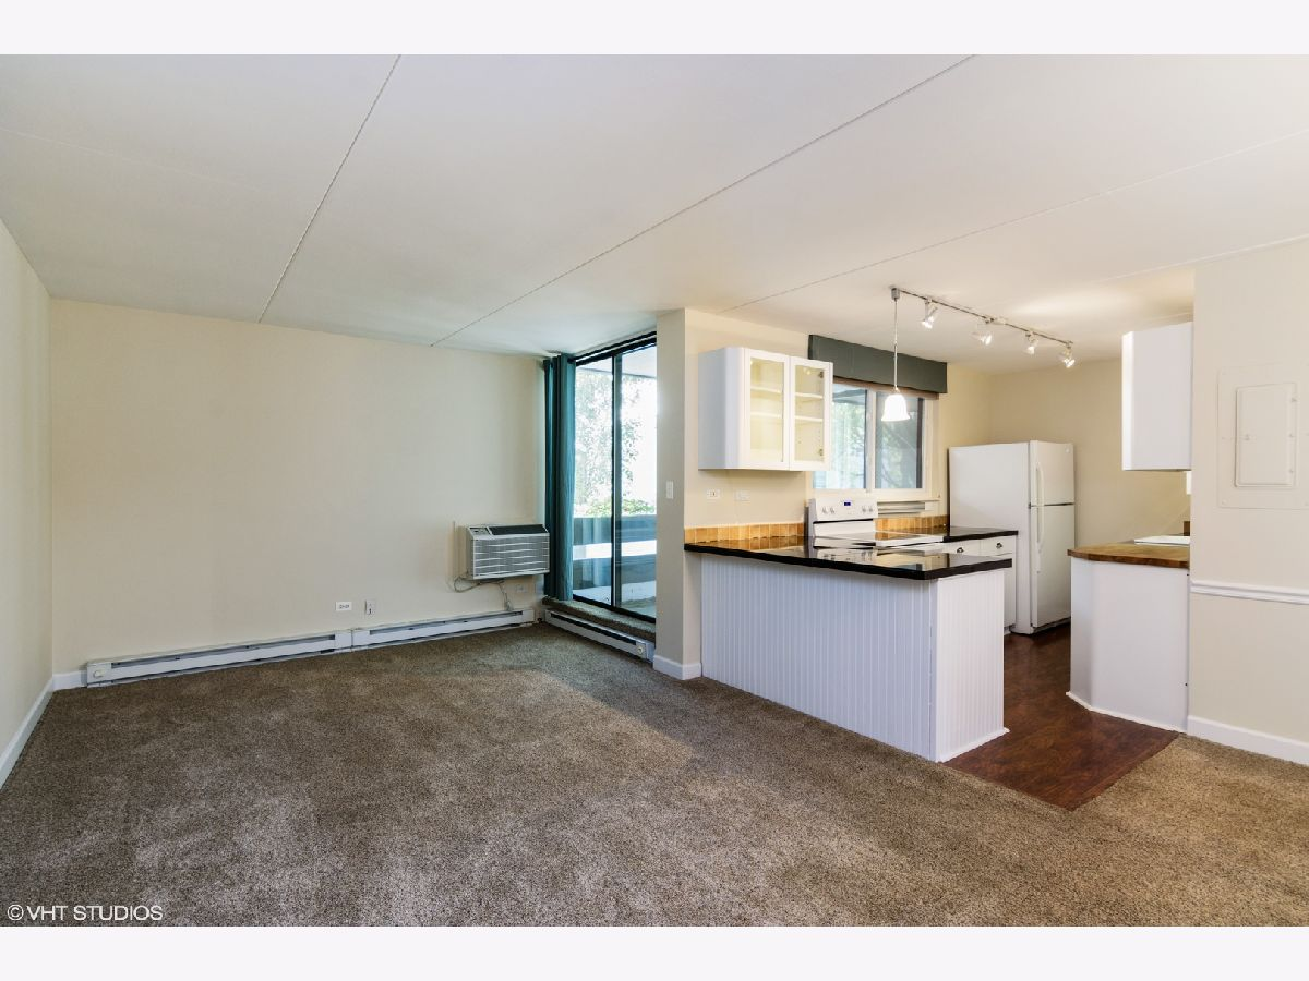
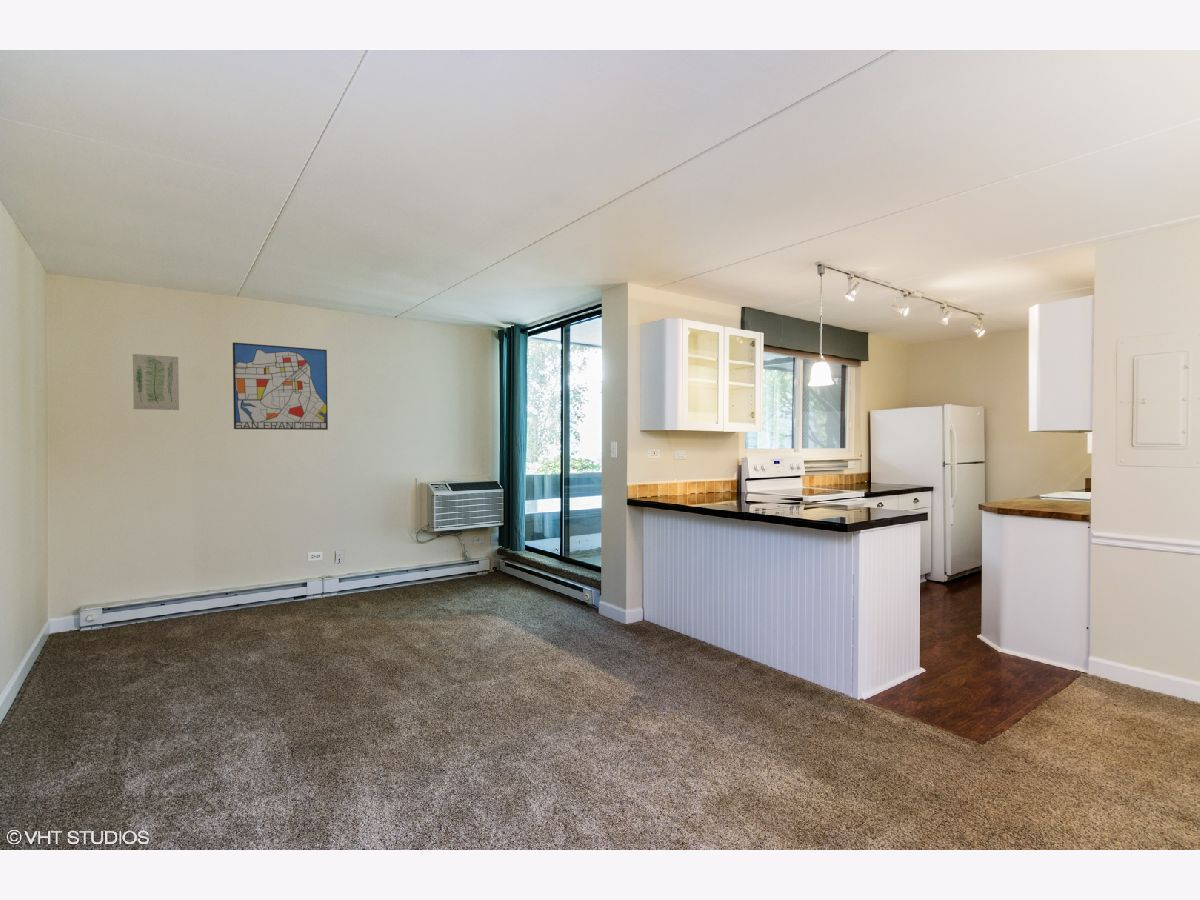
+ wall art (156, 382)
+ wall art (282, 387)
